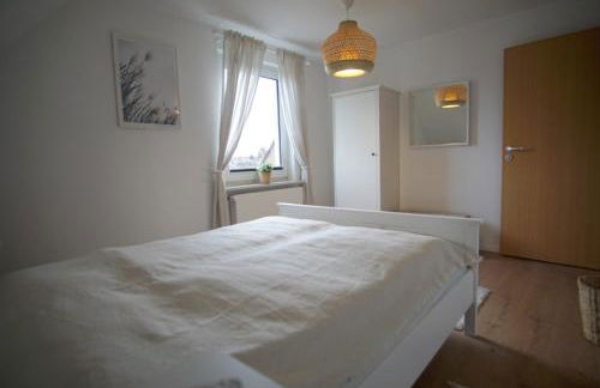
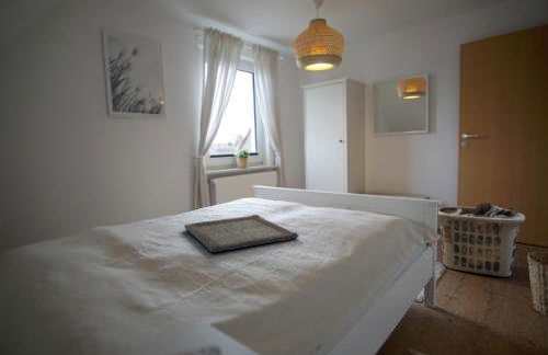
+ serving tray (237, 230)
+ clothes hamper (476, 234)
